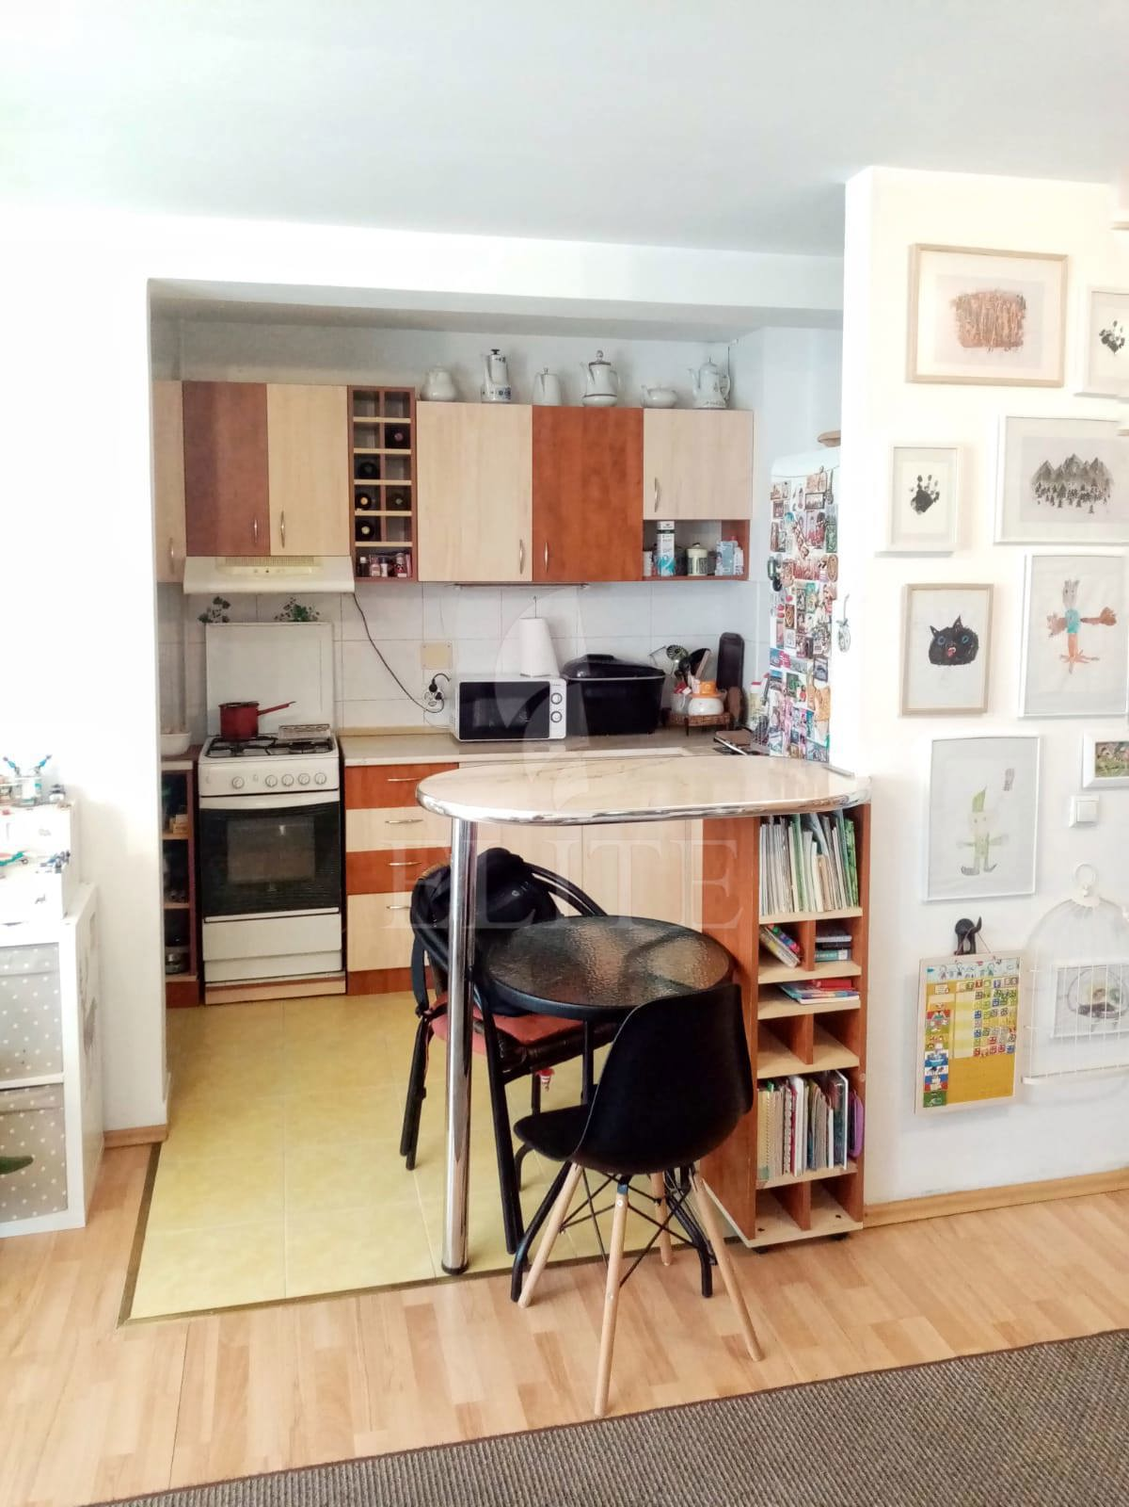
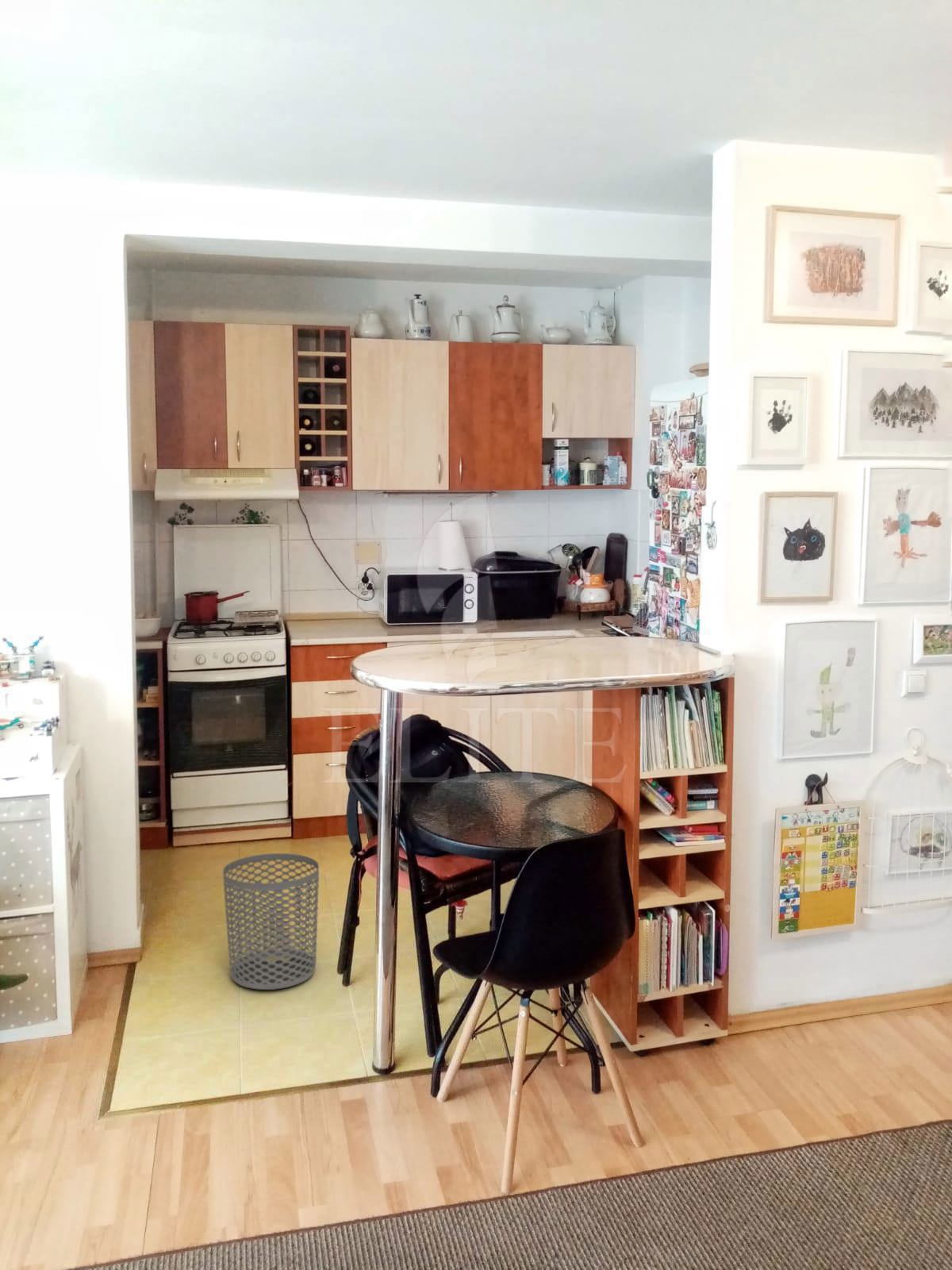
+ waste bin (272, 921)
